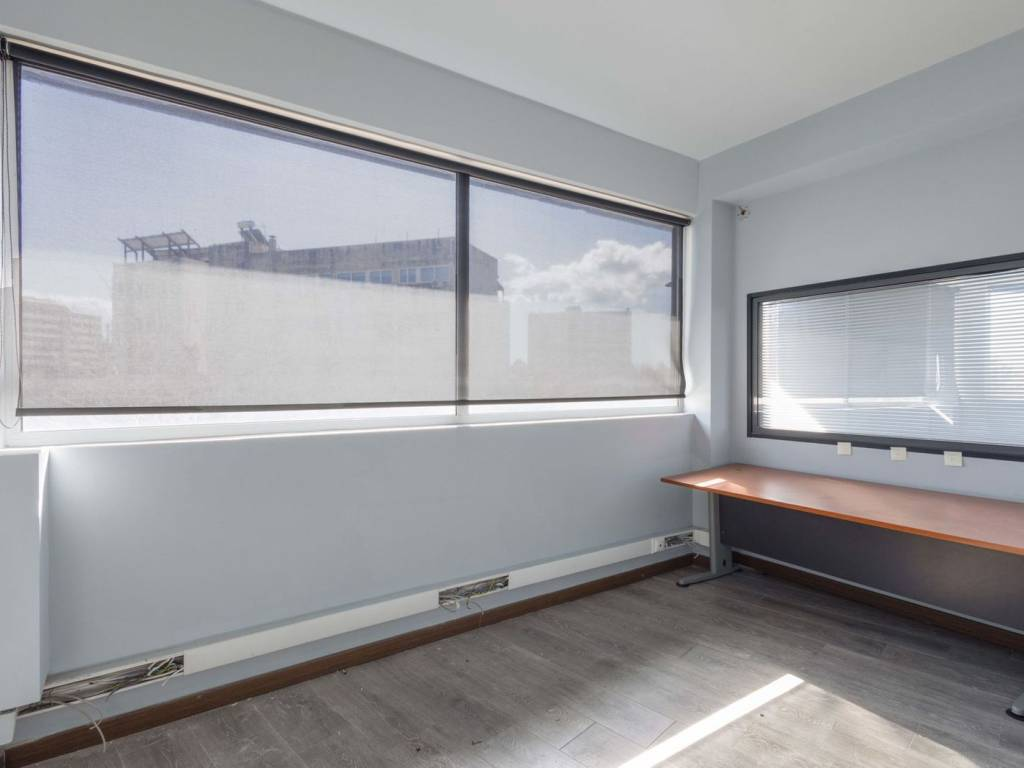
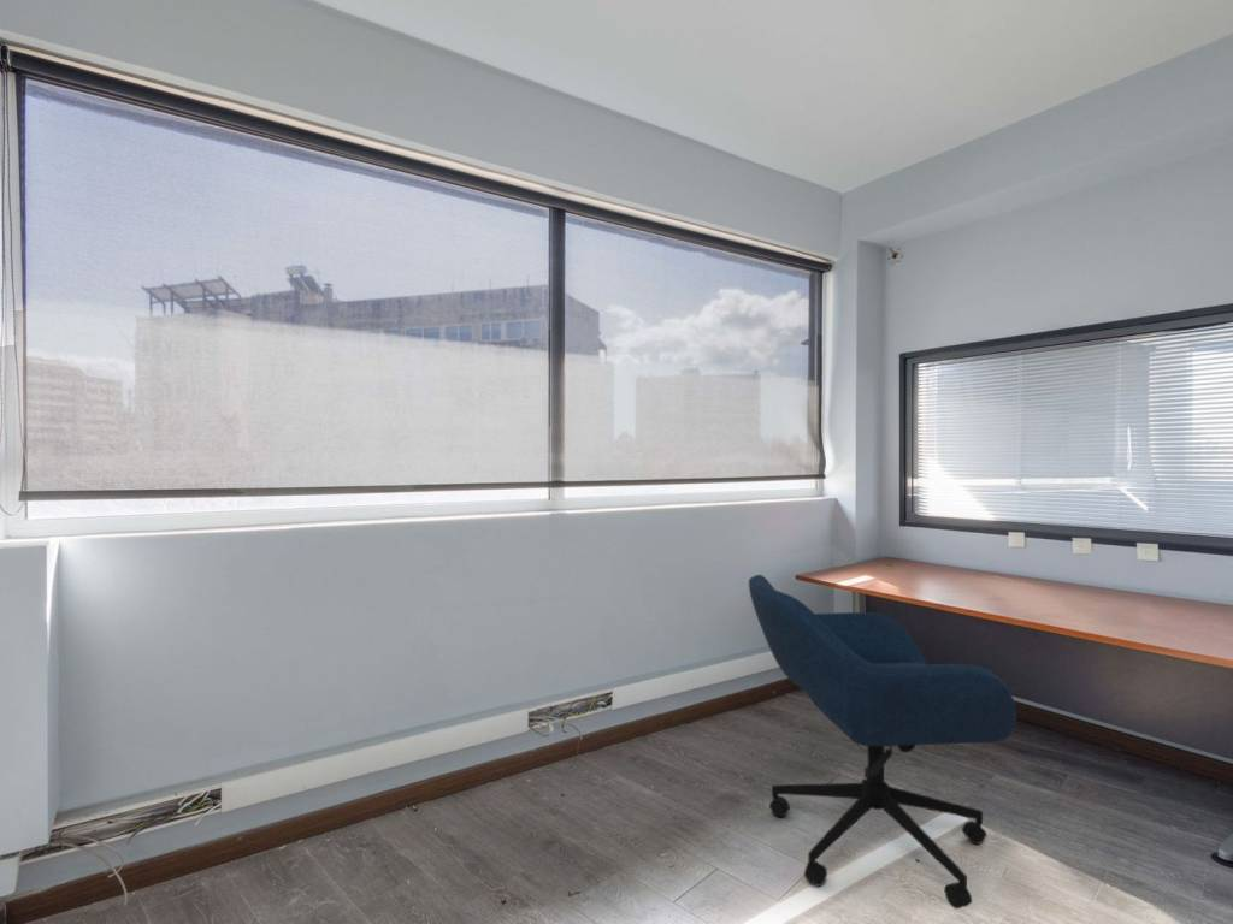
+ office chair (868, 712)
